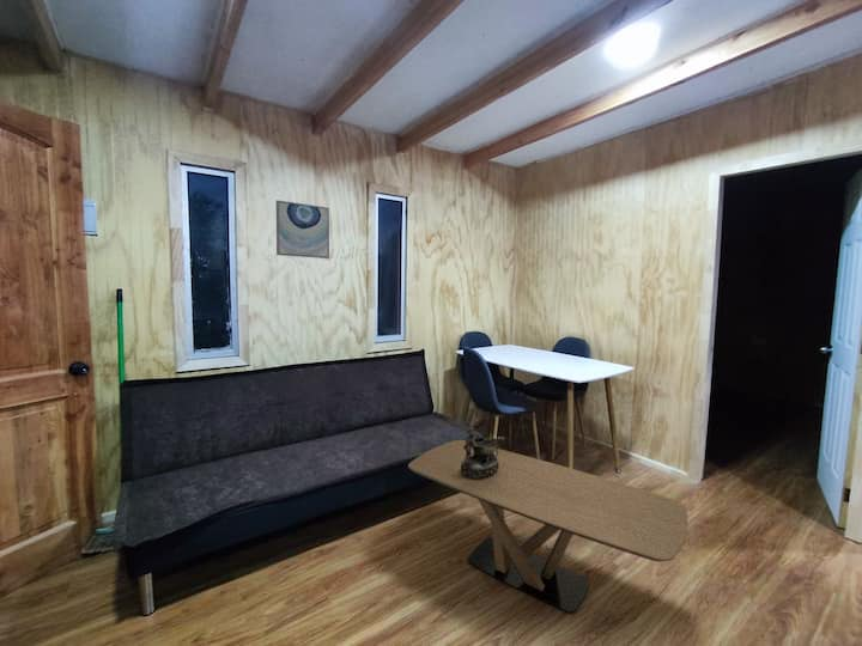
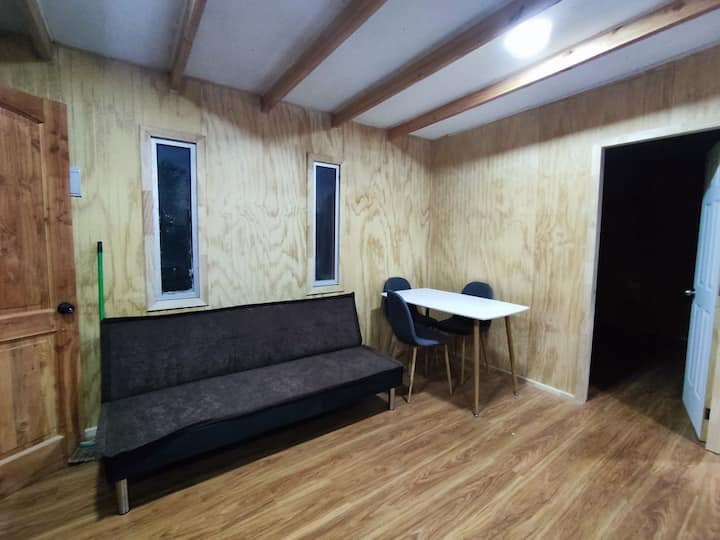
- wall art (303, 230)
- decorative bowl (482, 446)
- coffee table (534, 532)
